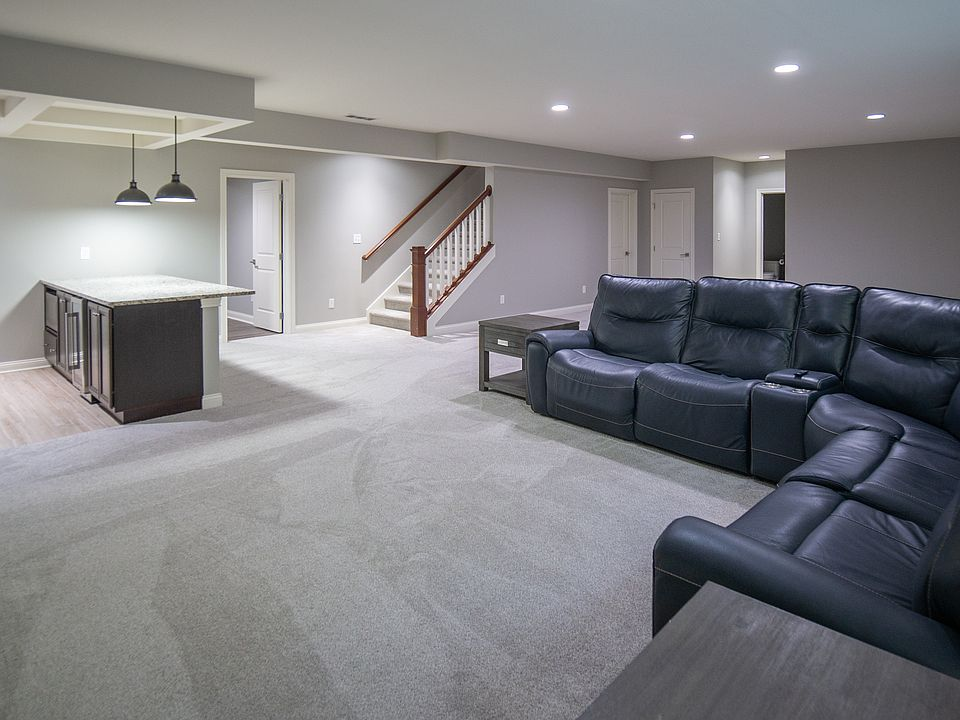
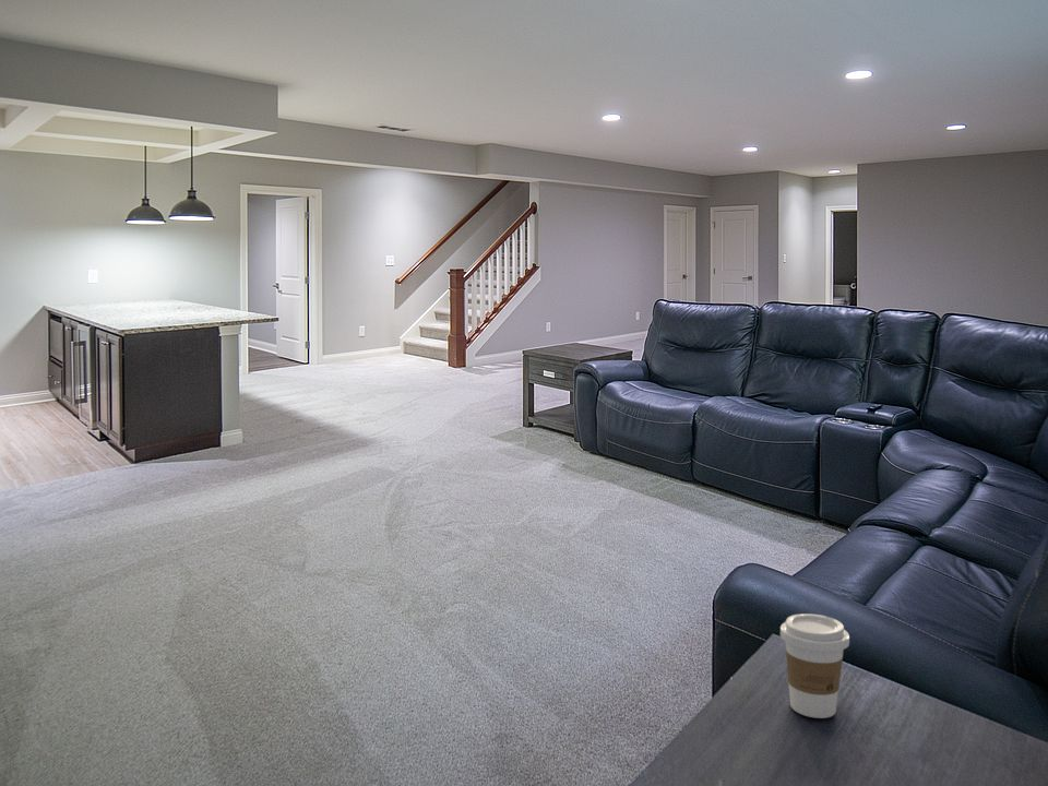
+ coffee cup (813, 665)
